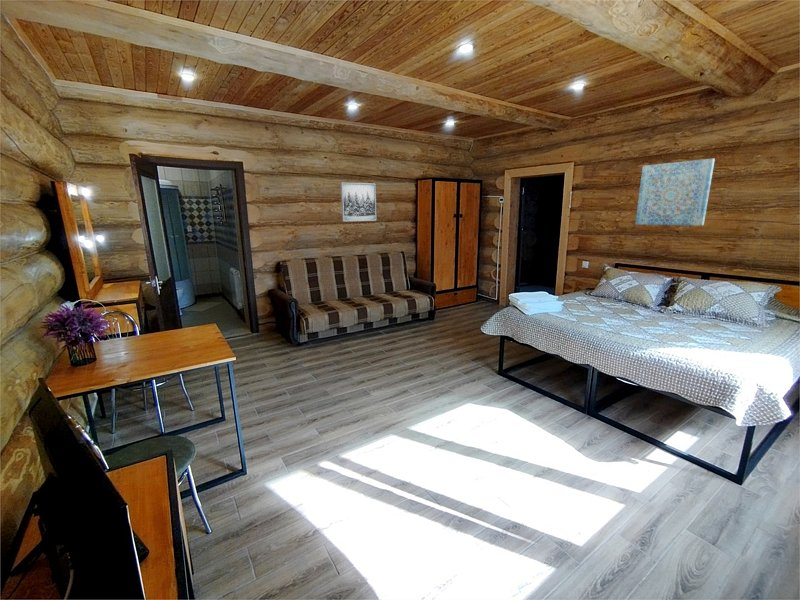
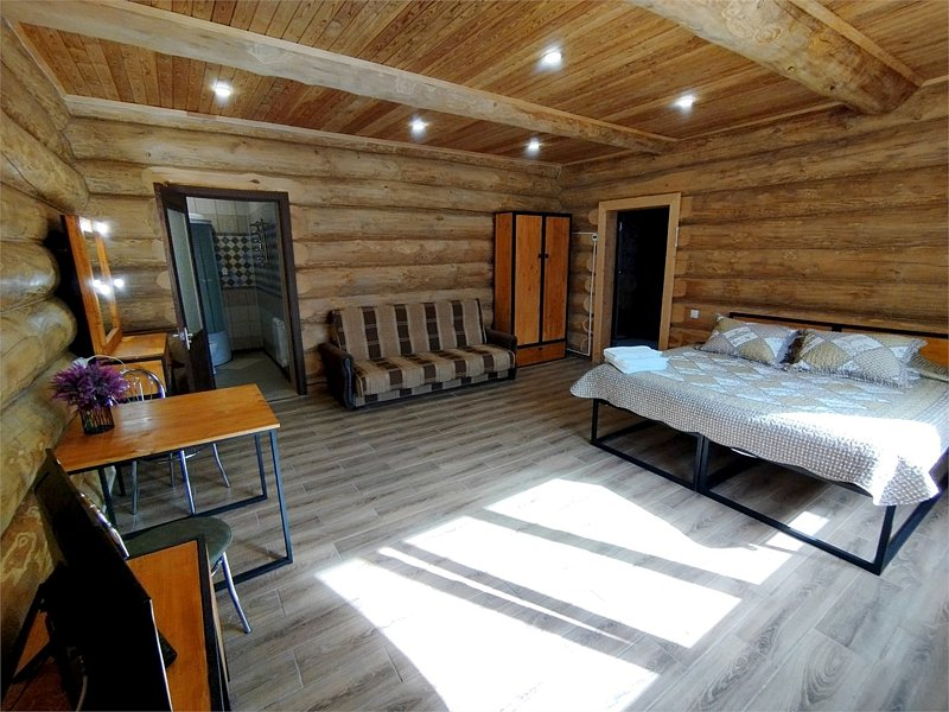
- wall art (671, 194)
- wall art (359, 202)
